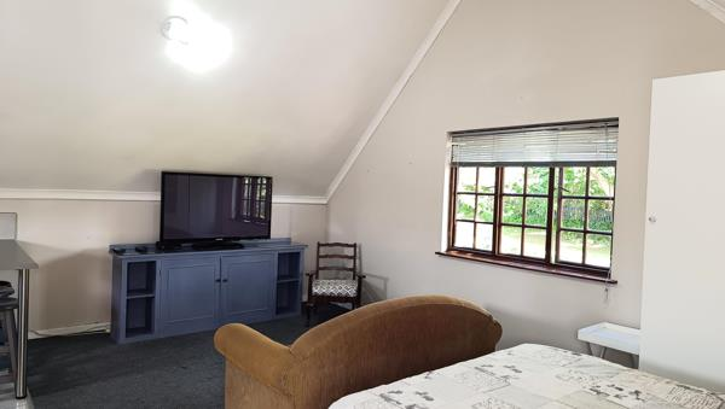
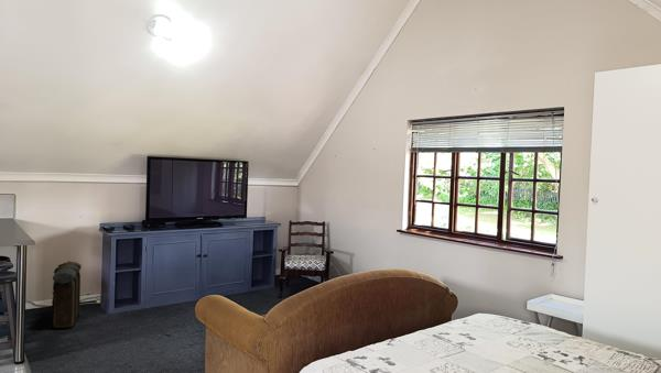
+ backpack (66, 292)
